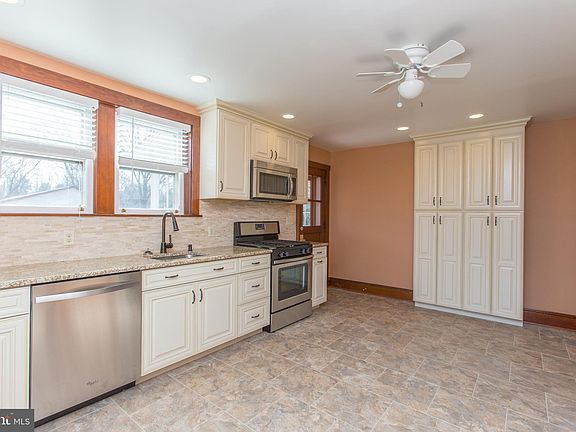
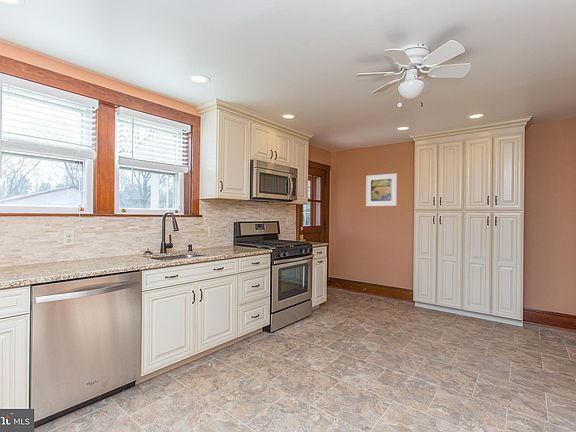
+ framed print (381, 190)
